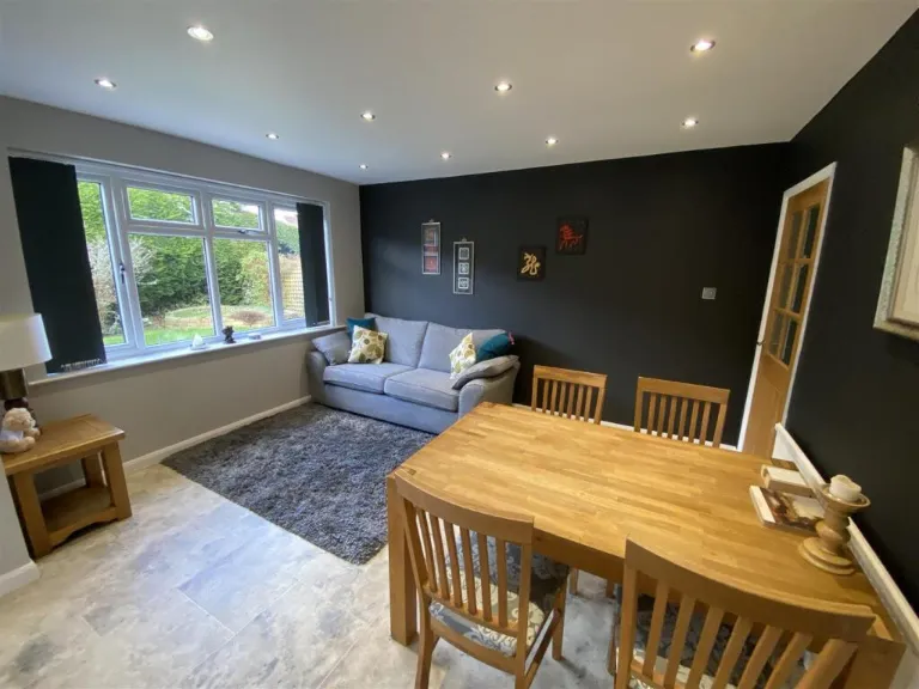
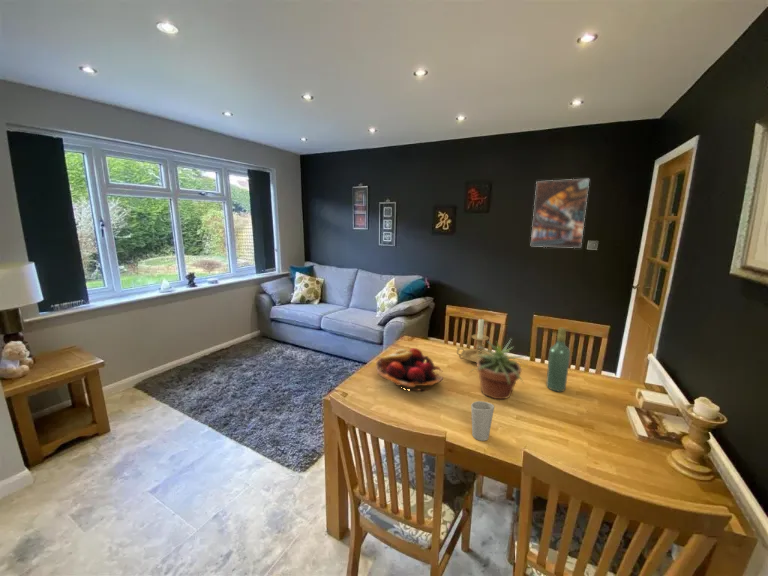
+ potted plant (499, 367)
+ cup (481, 419)
+ wine bottle (559, 358)
+ candle holder (479, 338)
+ fruit basket (407, 366)
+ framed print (558, 214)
